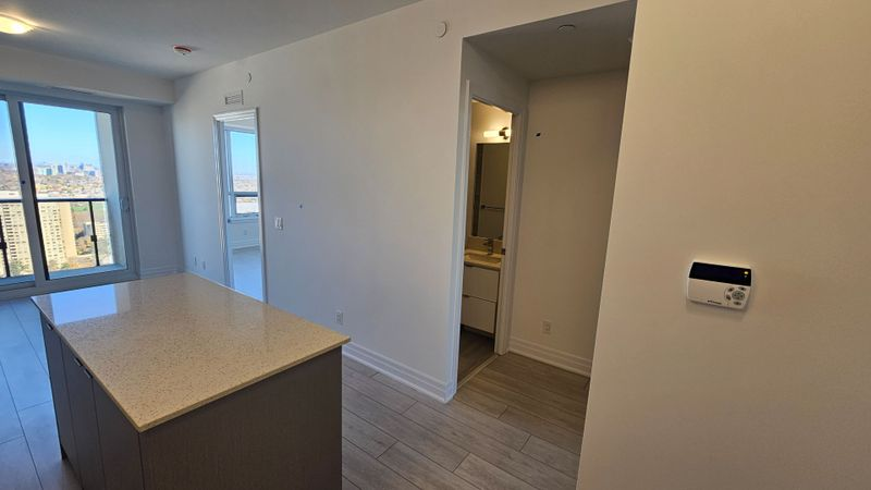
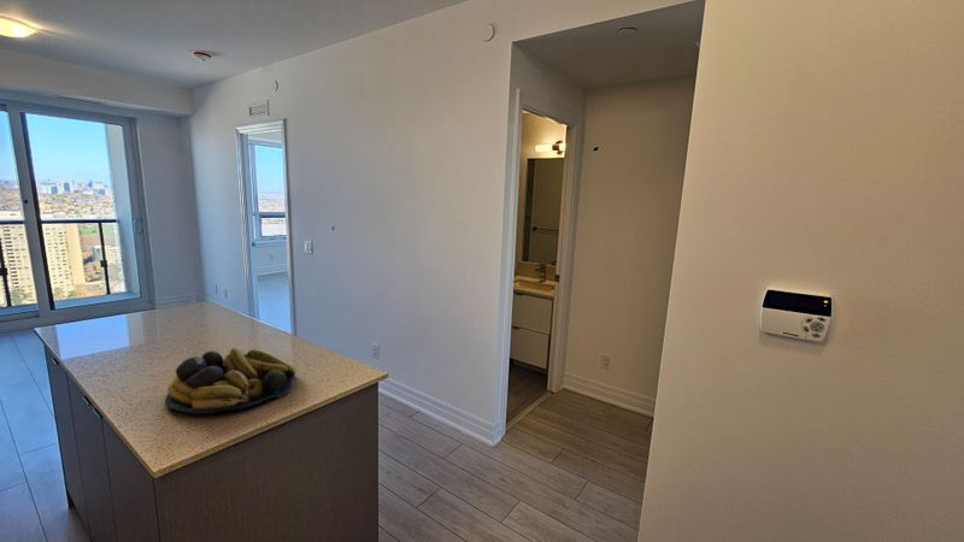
+ fruit bowl (233, 370)
